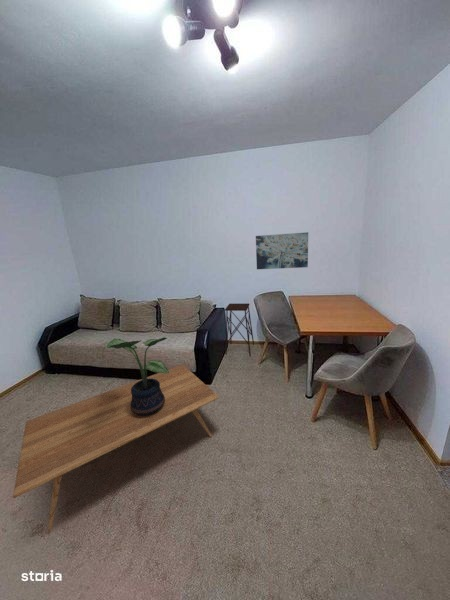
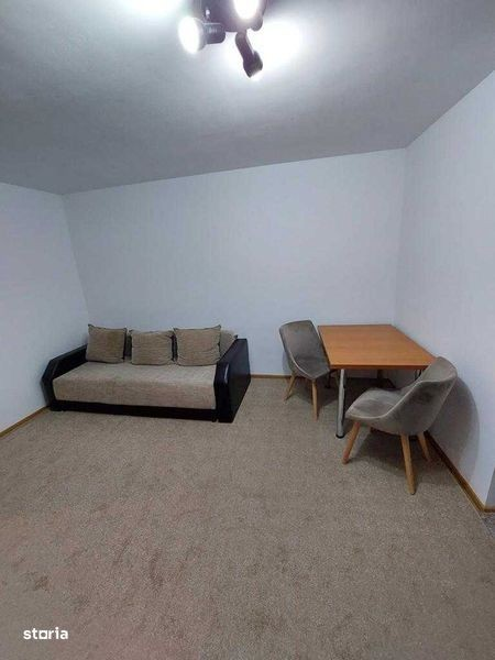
- coffee table (129, 427)
- wall art (281, 251)
- potted plant (139, 366)
- side table (238, 327)
